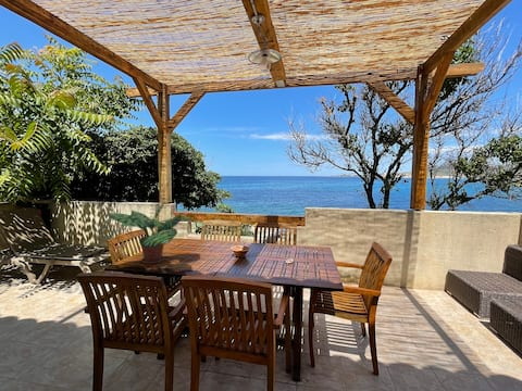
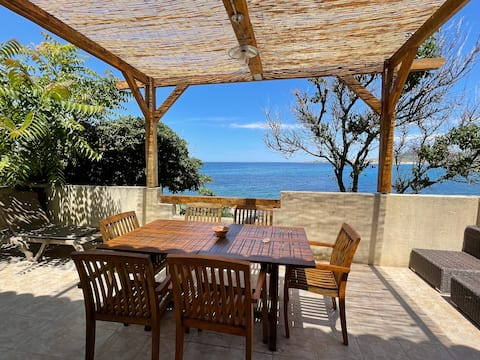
- potted plant (146, 230)
